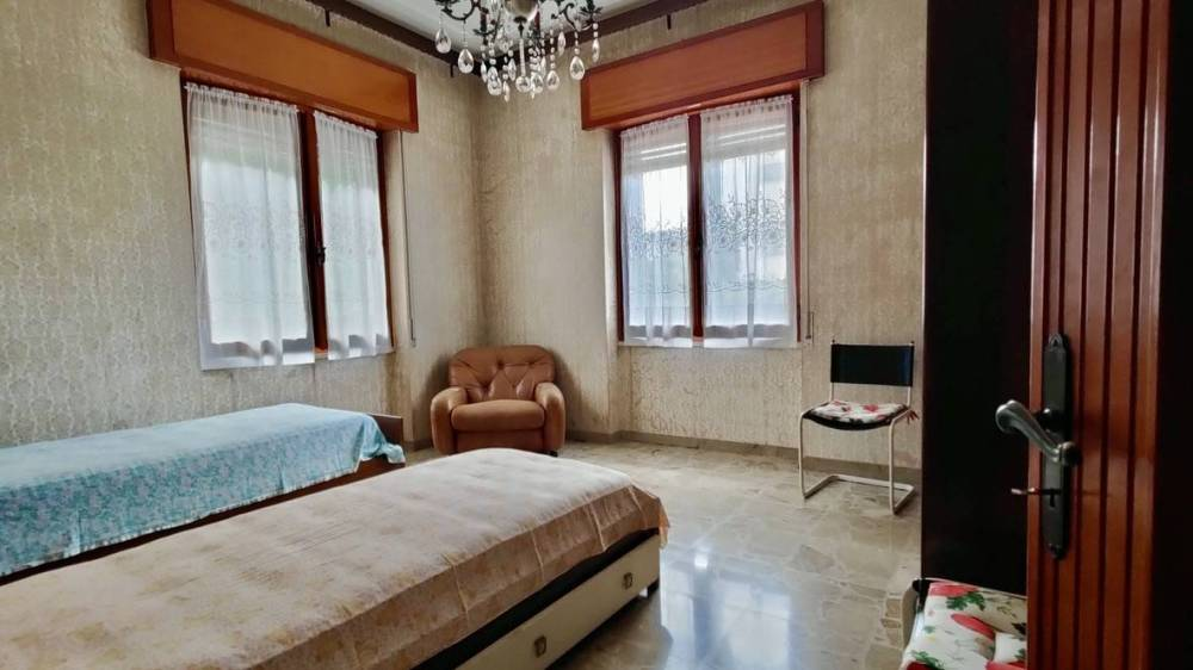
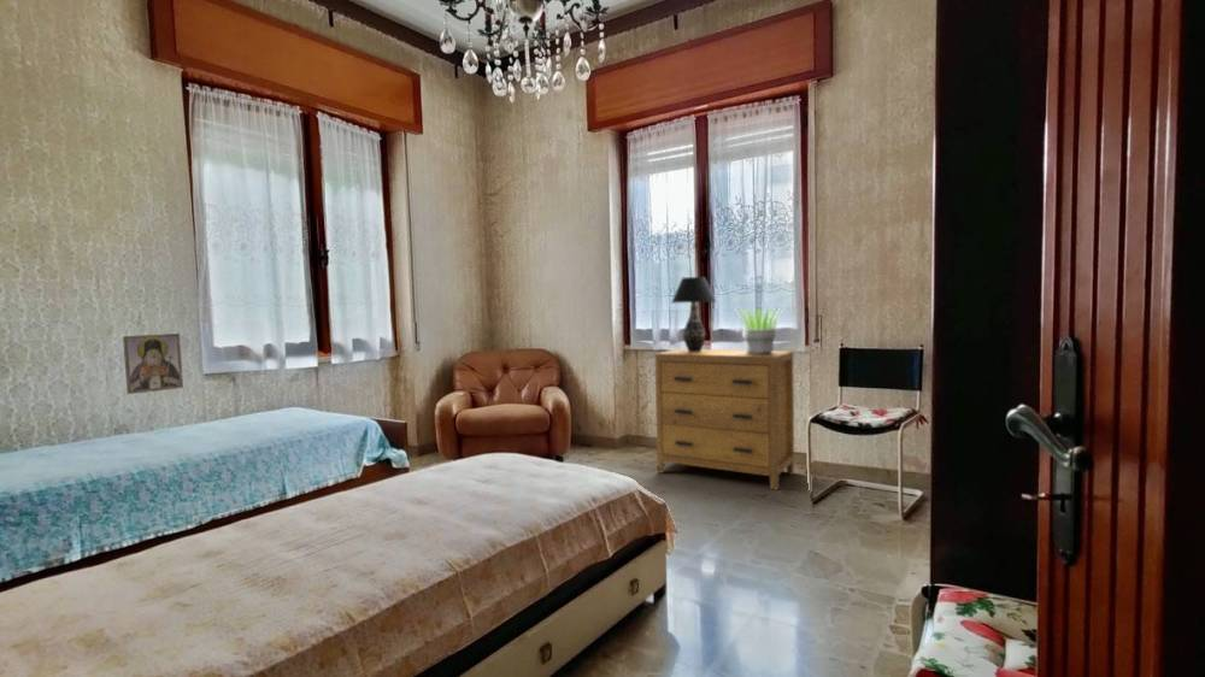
+ table lamp (693, 314)
+ dresser (723, 413)
+ potted plant (759, 329)
+ religious icon (153, 363)
